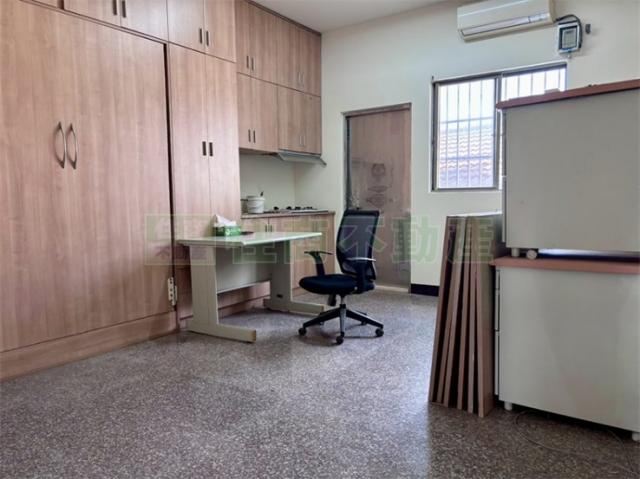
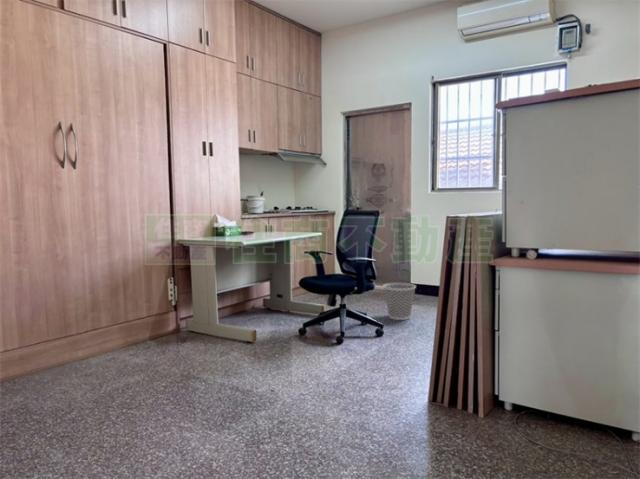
+ wastebasket (399, 301)
